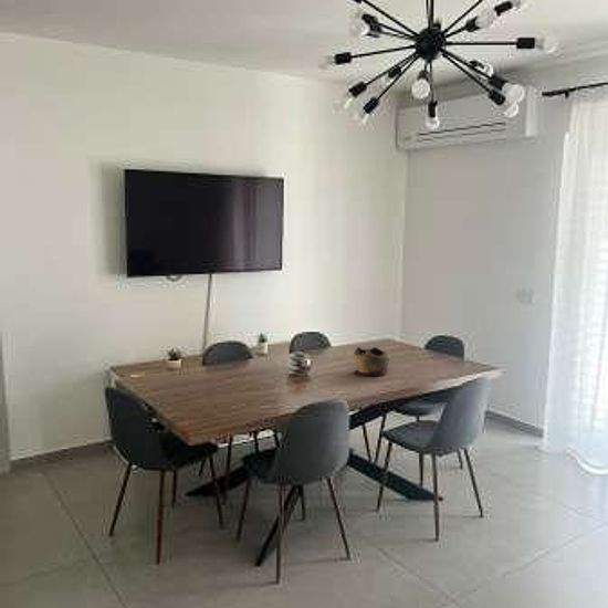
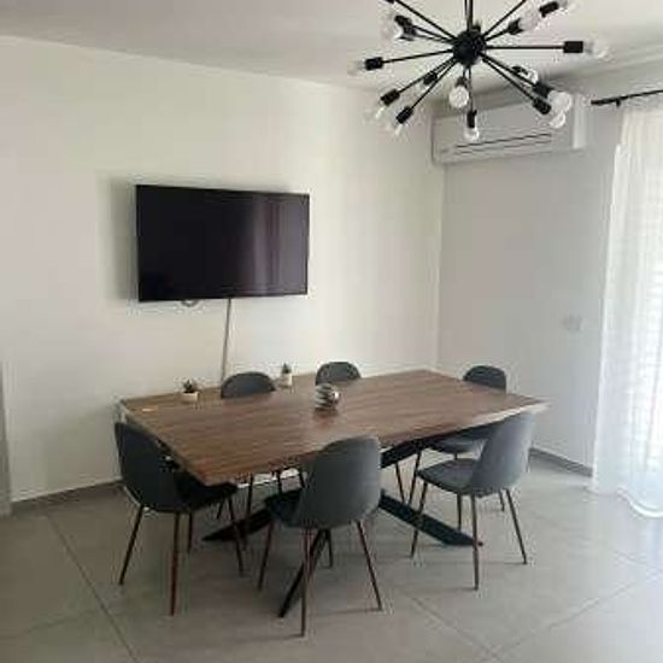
- decorative bowl (370, 359)
